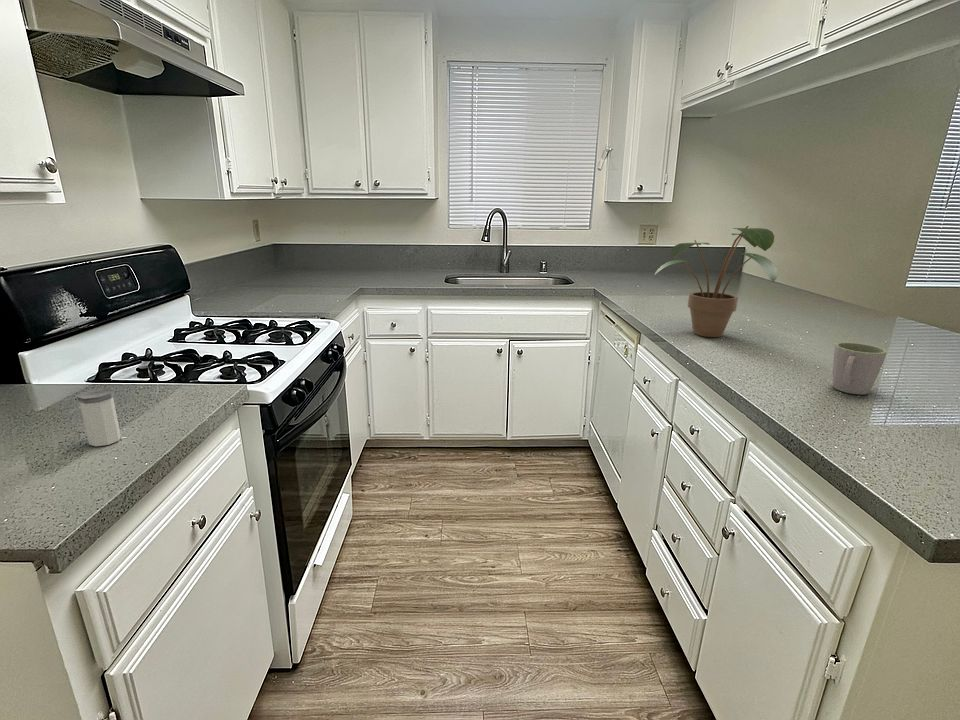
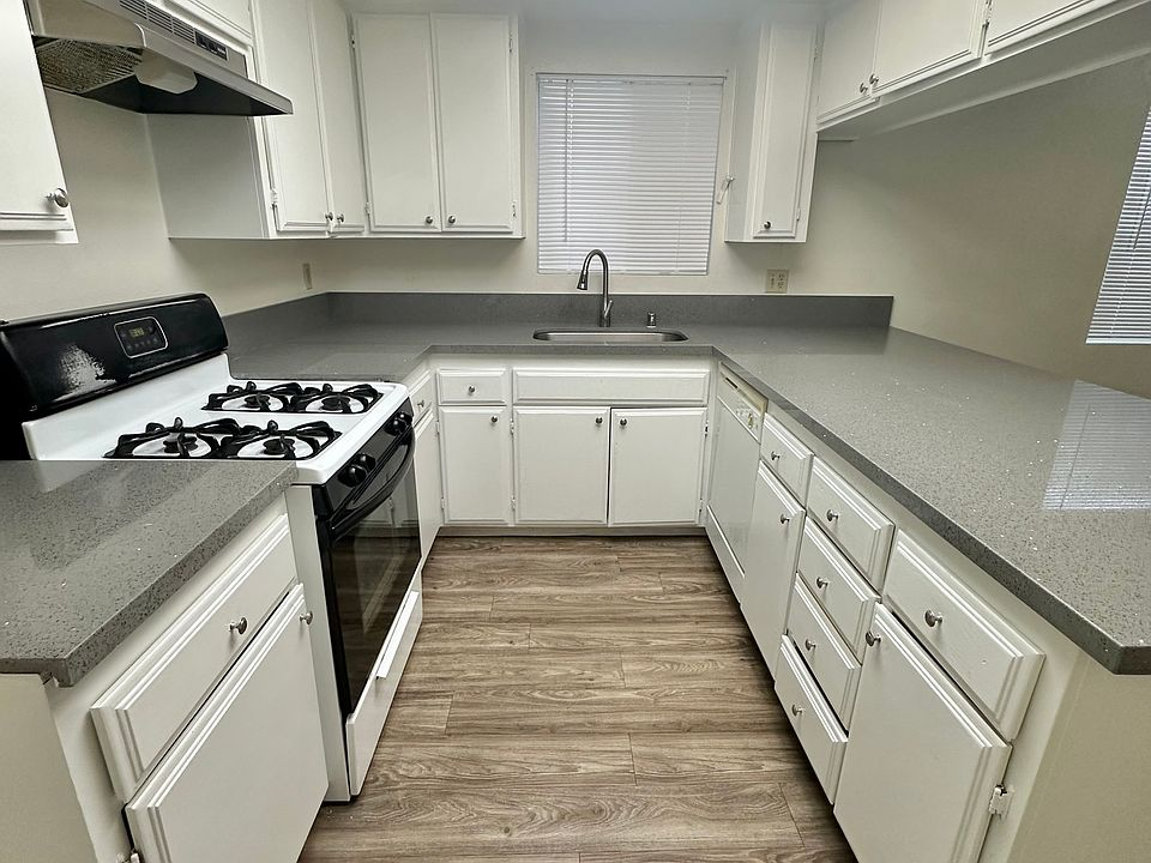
- potted plant (717, 281)
- salt shaker (100, 417)
- mug (853, 370)
